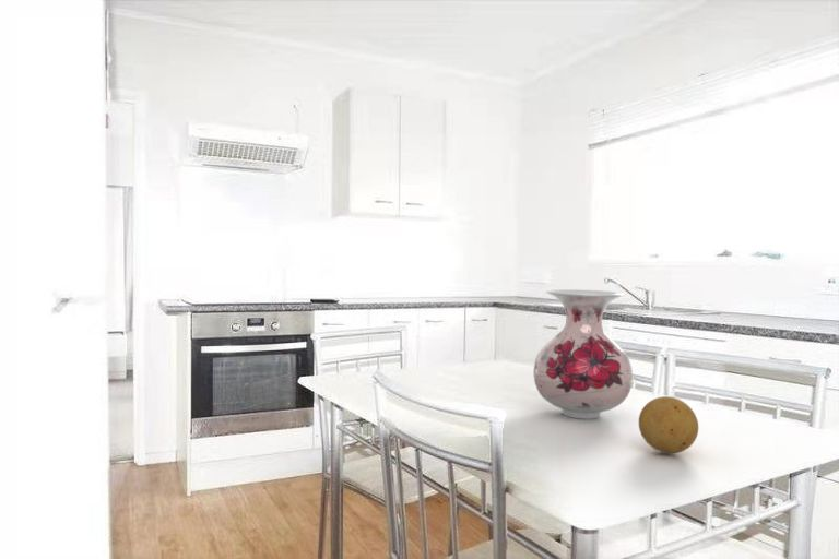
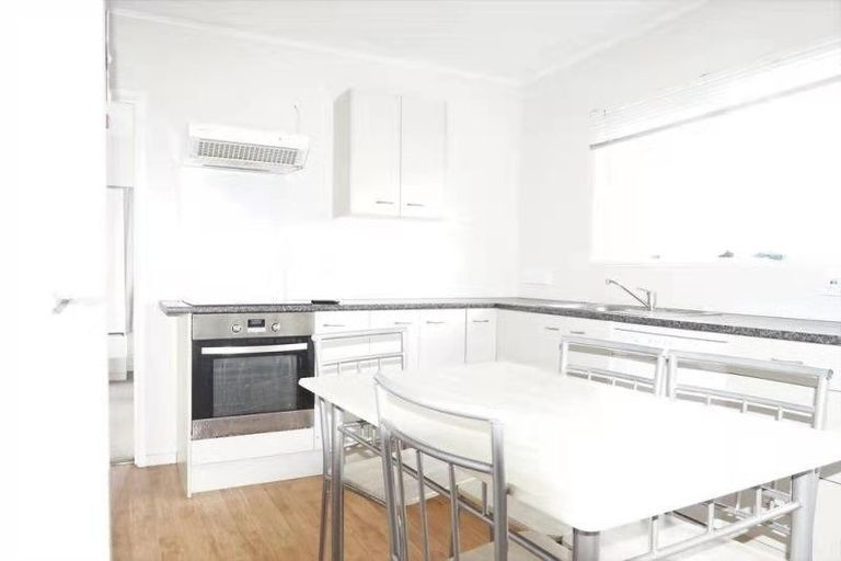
- fruit (667, 424)
- vase (582, 353)
